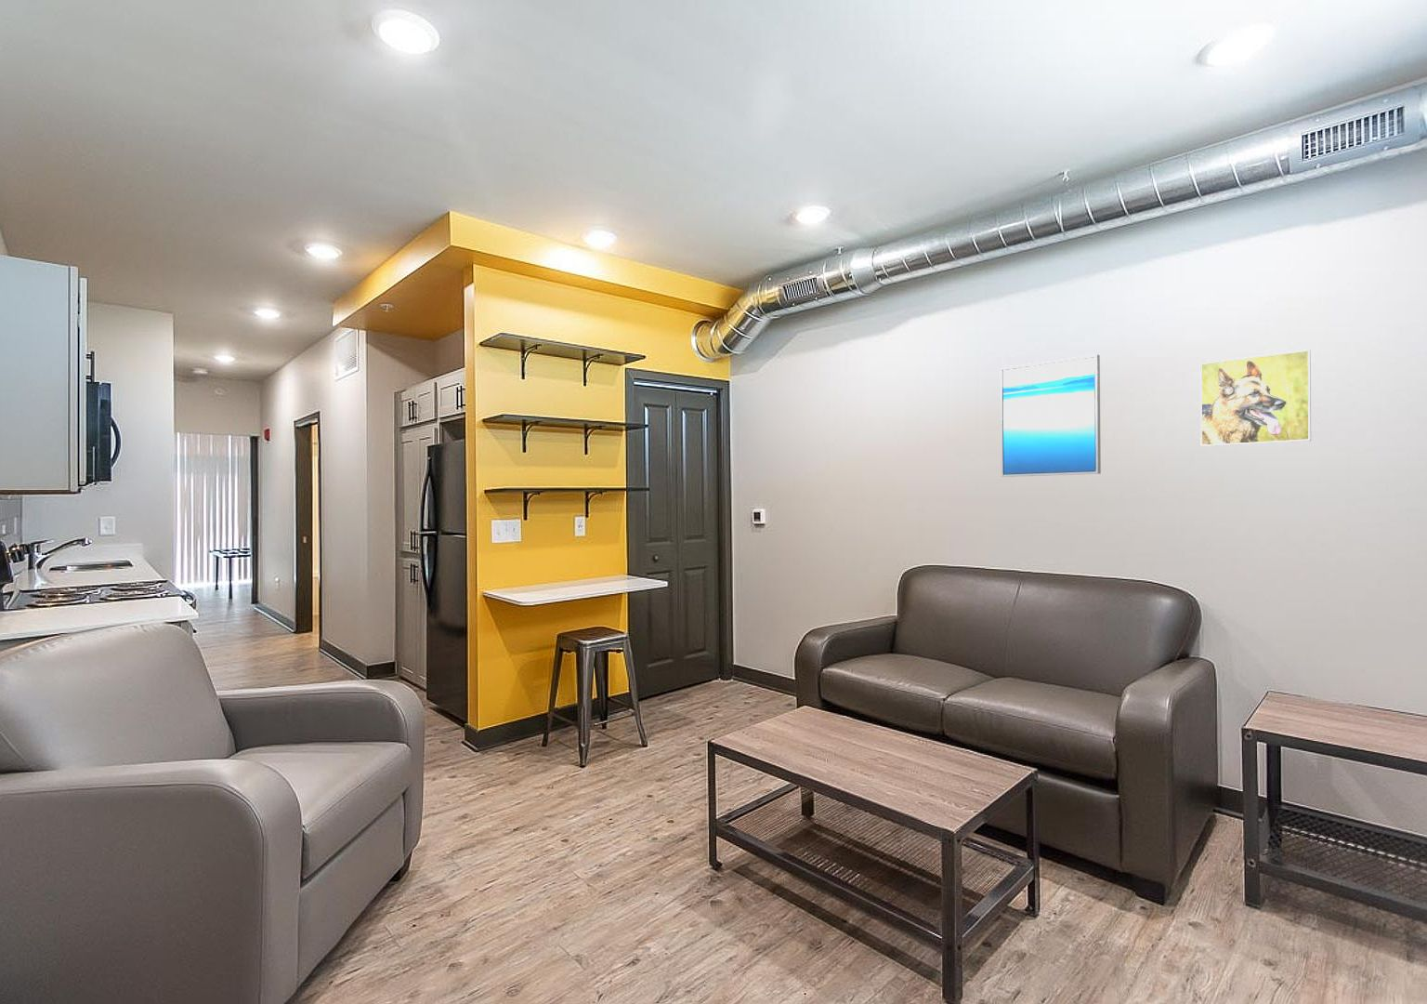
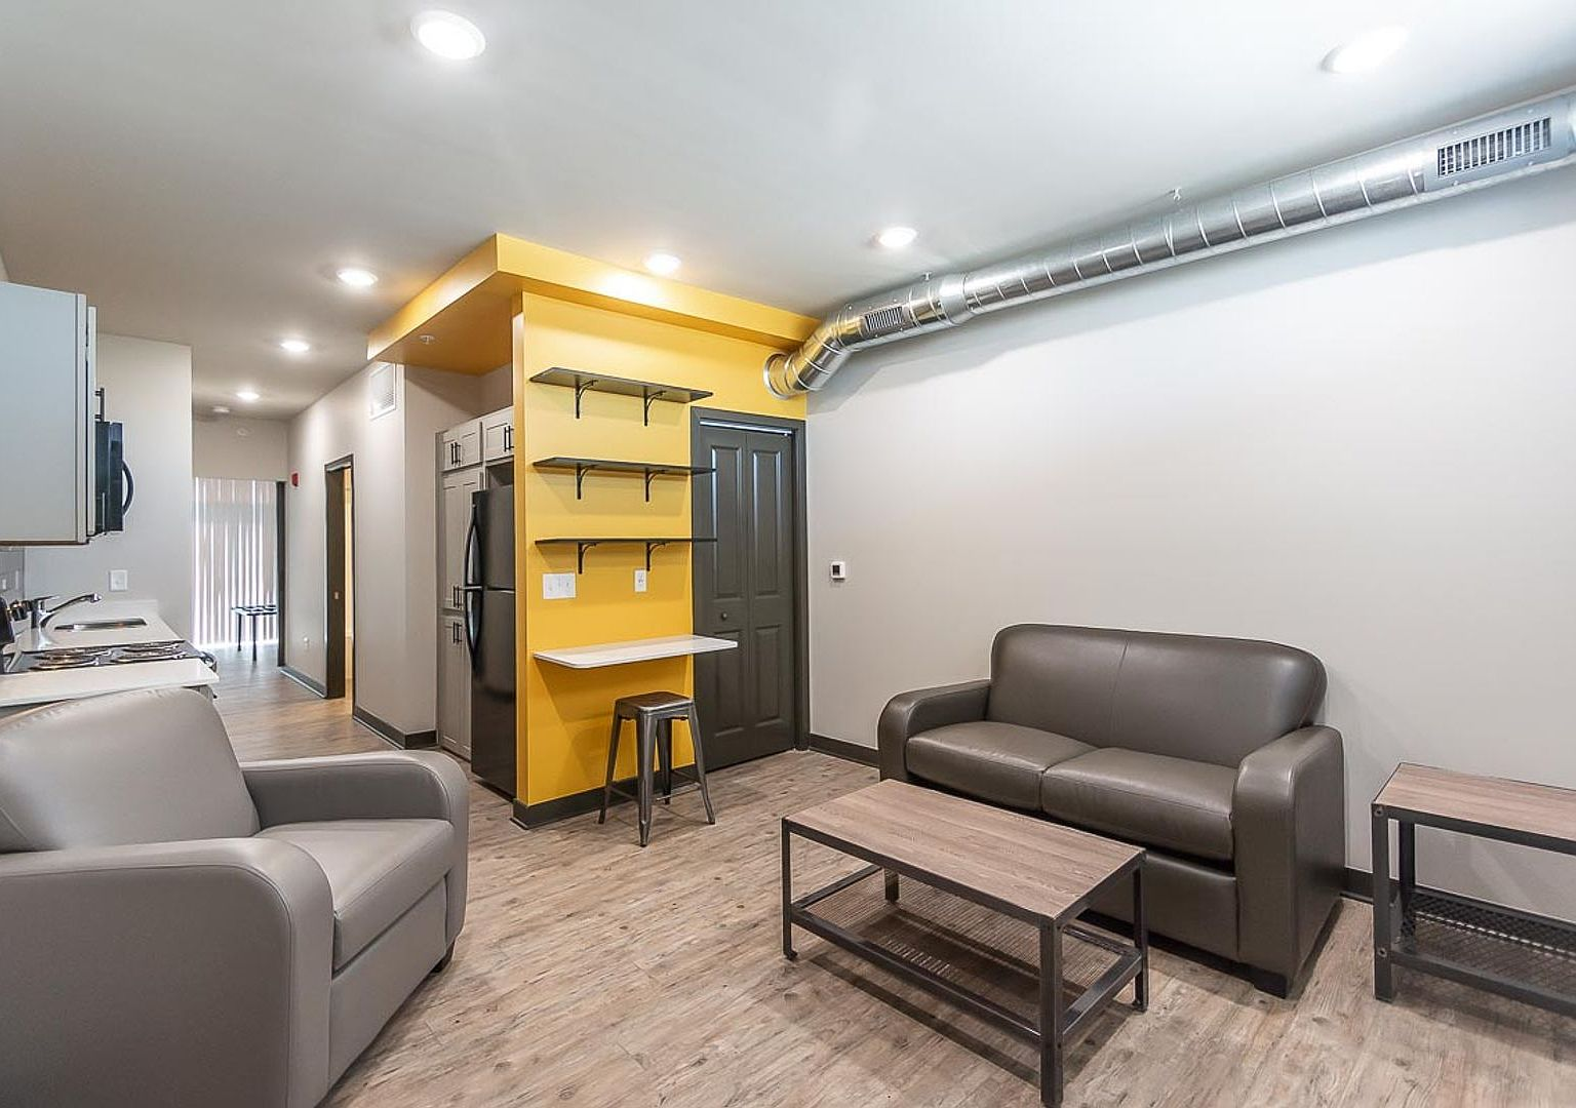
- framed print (1253, 400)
- wall art (1048, 418)
